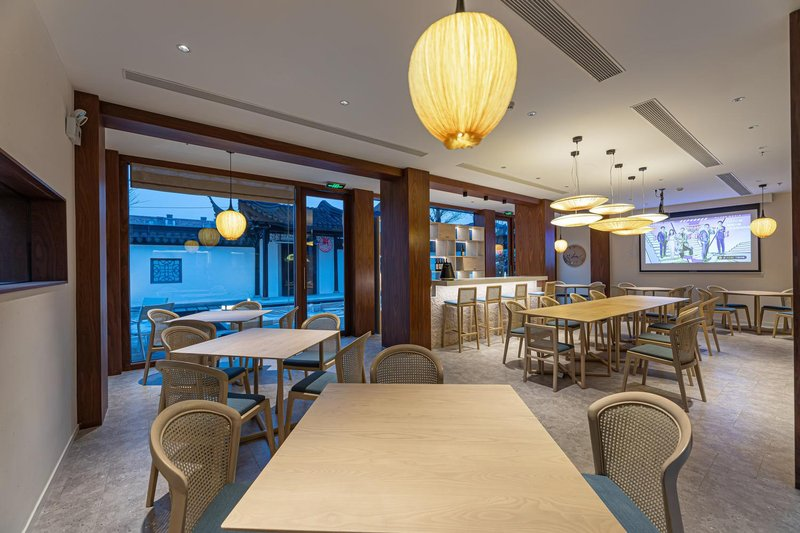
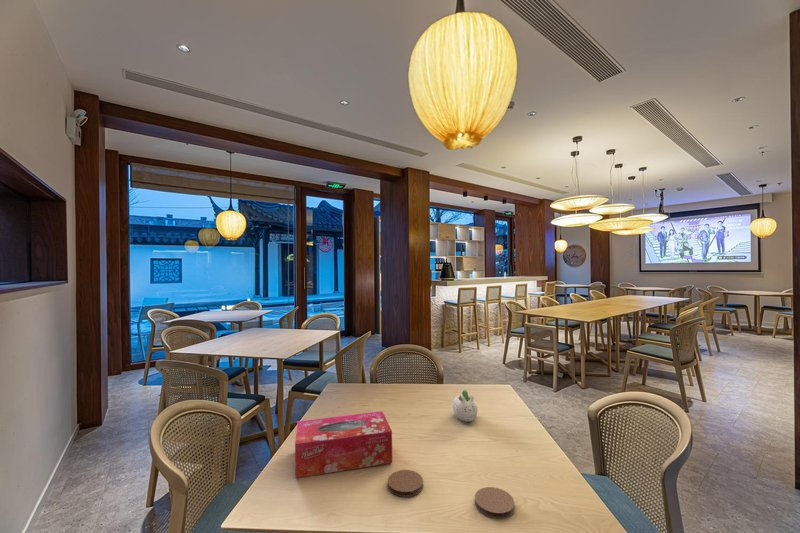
+ coaster (494, 501)
+ tissue box (343, 441)
+ succulent planter (465, 404)
+ coaster (405, 482)
